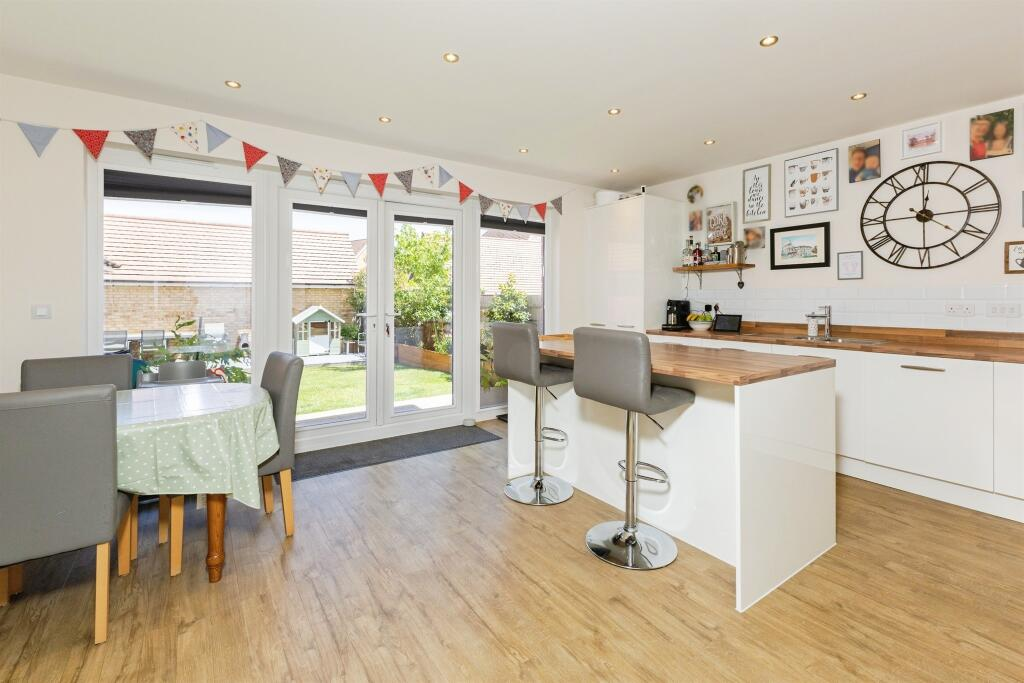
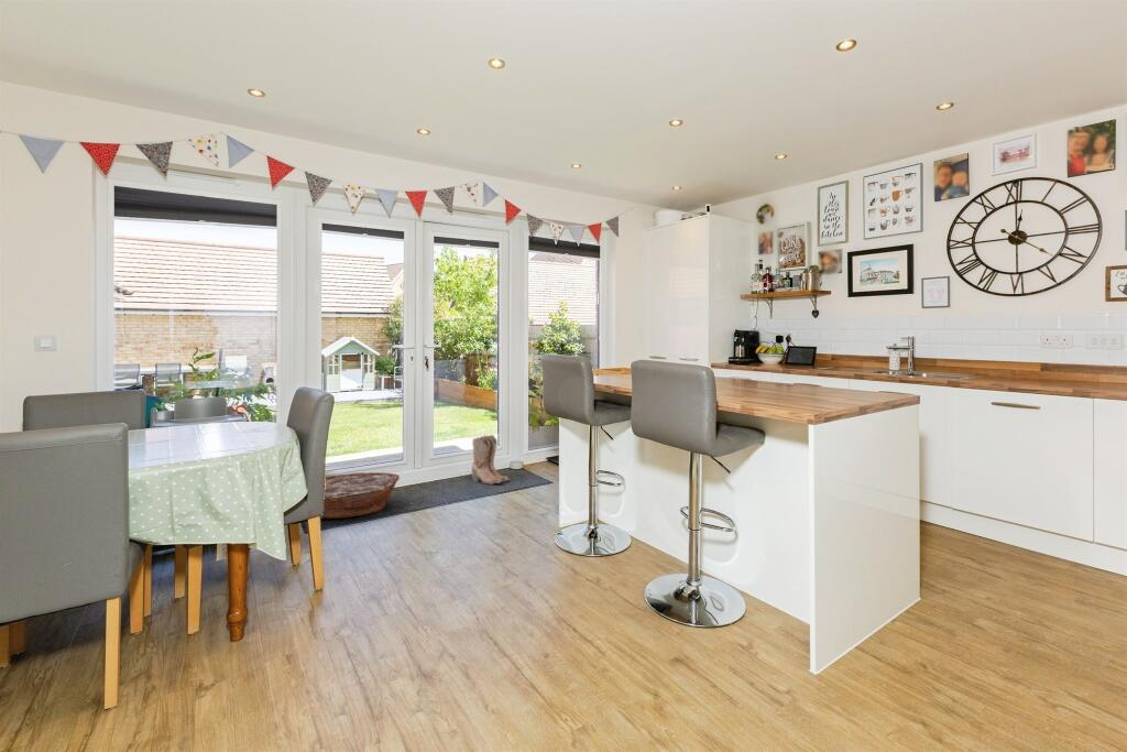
+ boots (490, 458)
+ basket (350, 495)
